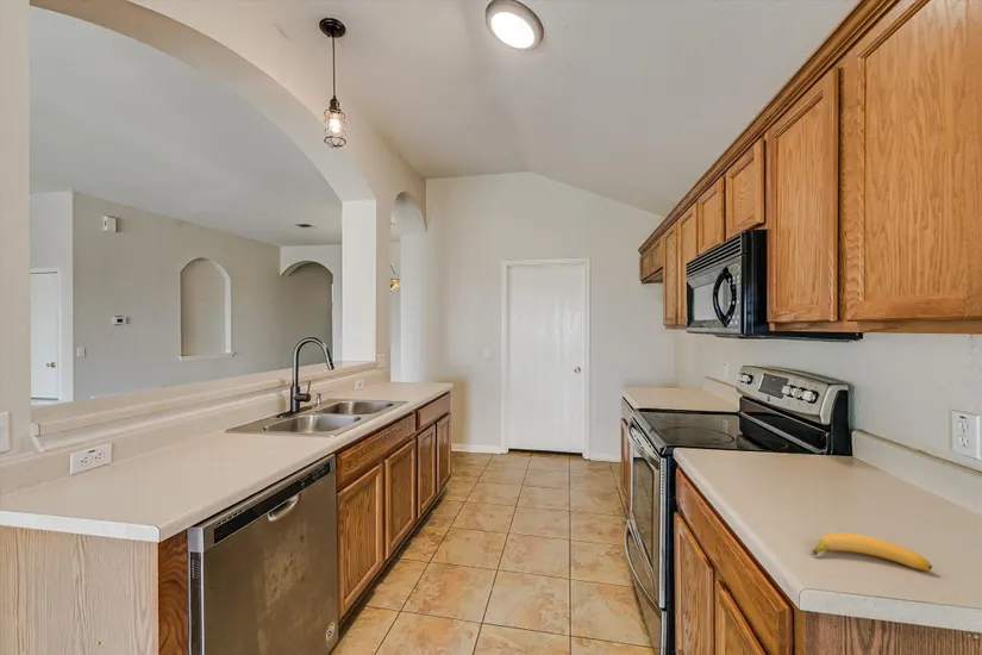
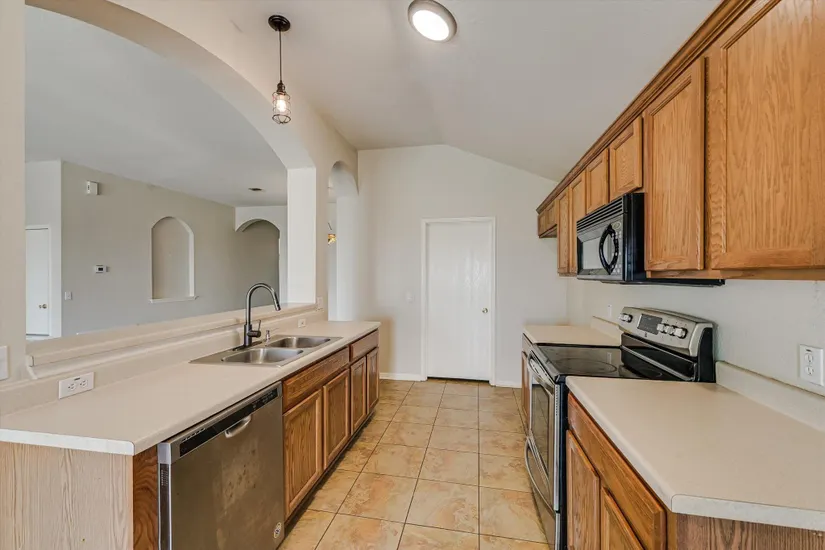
- banana (867, 549)
